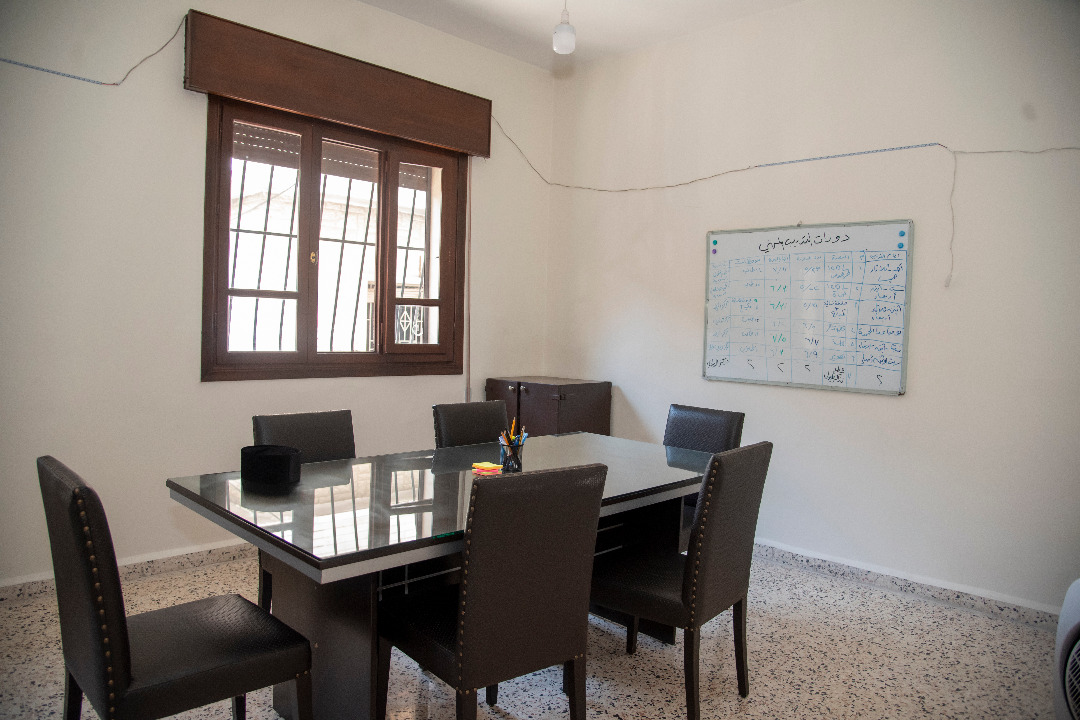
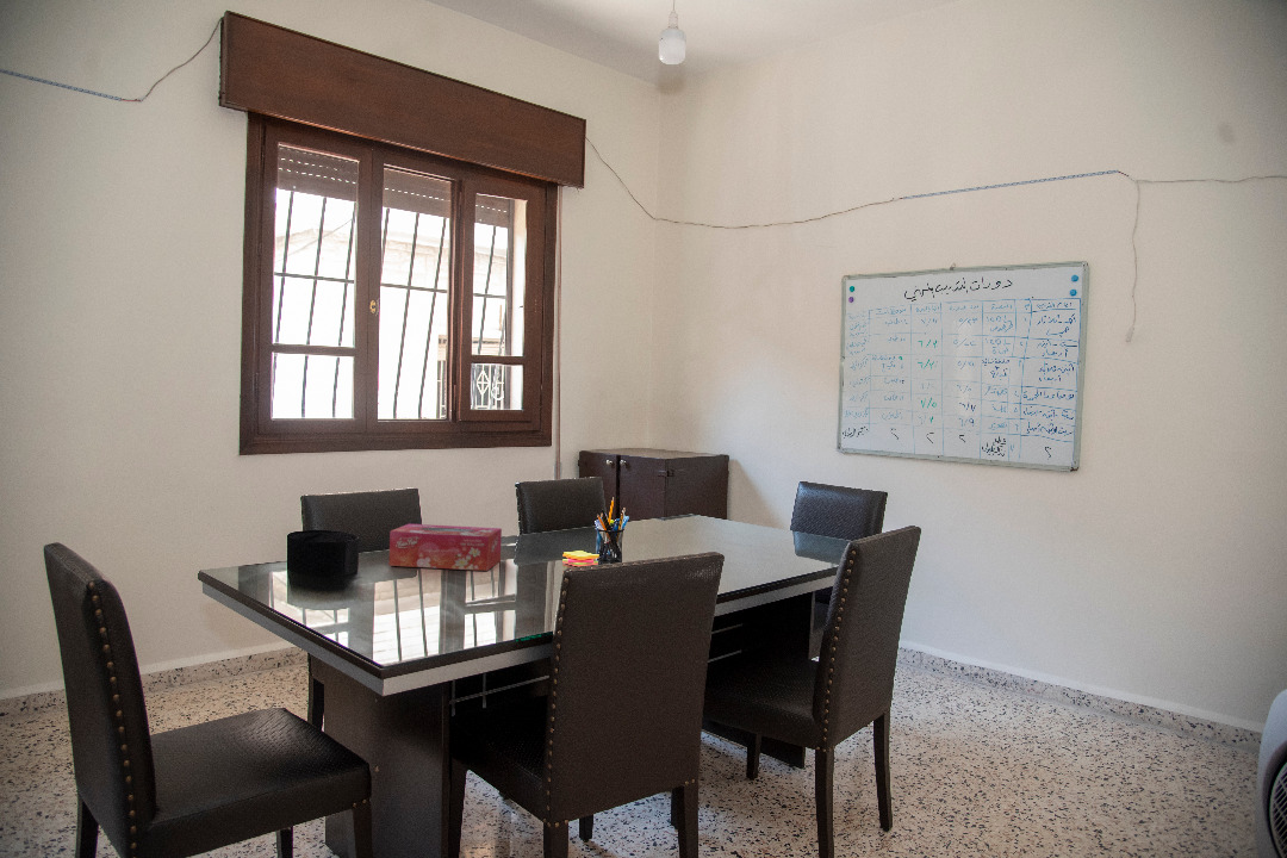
+ tissue box (446, 546)
